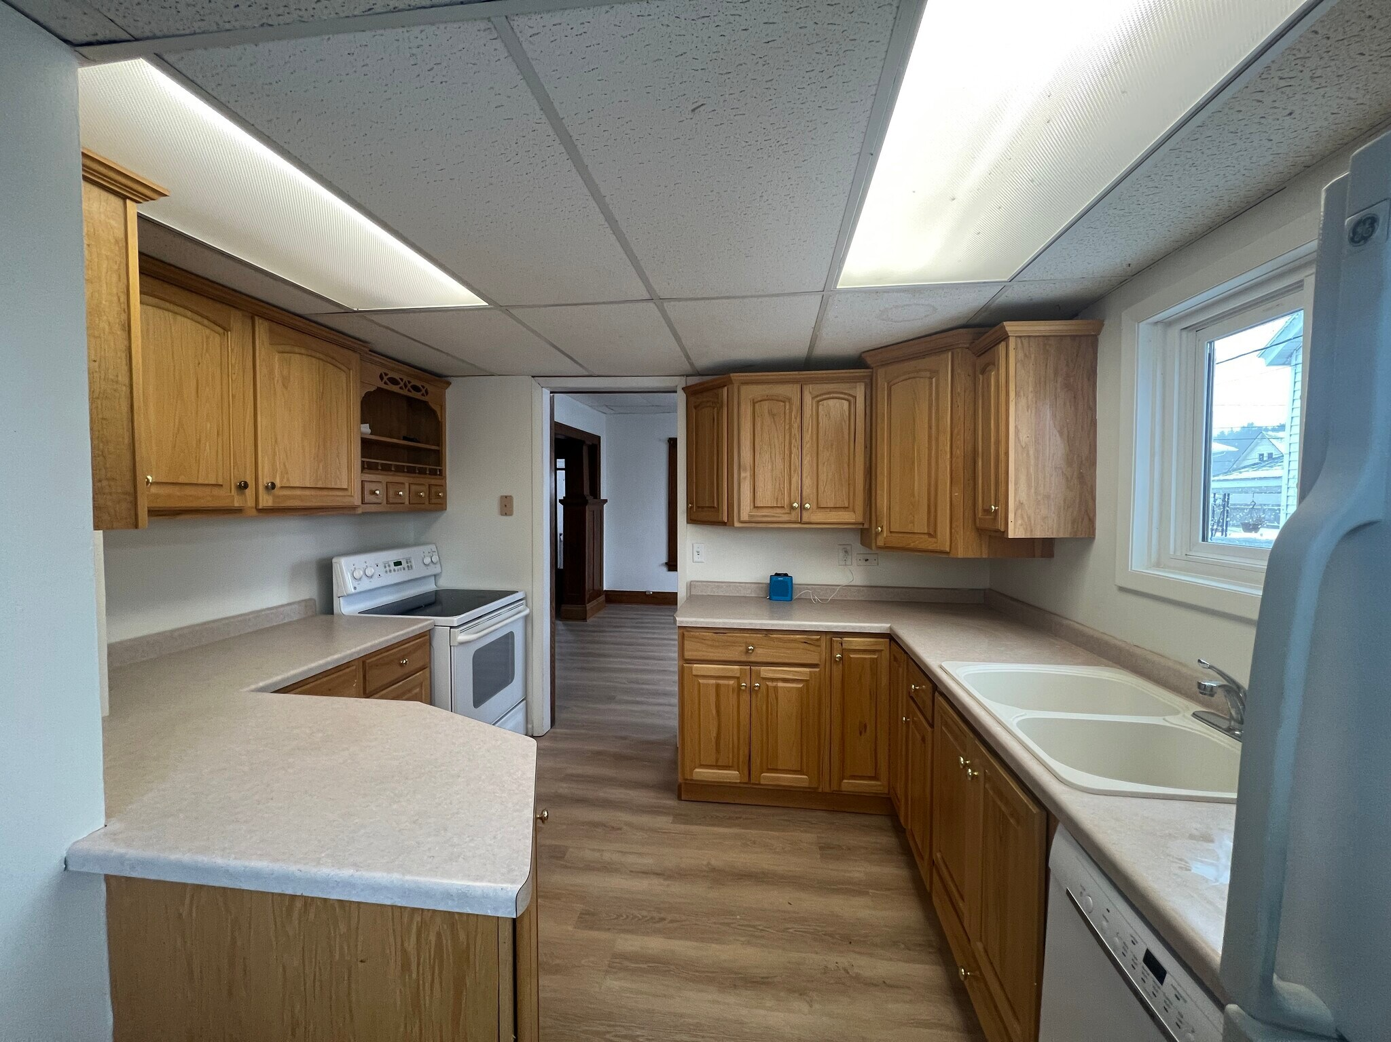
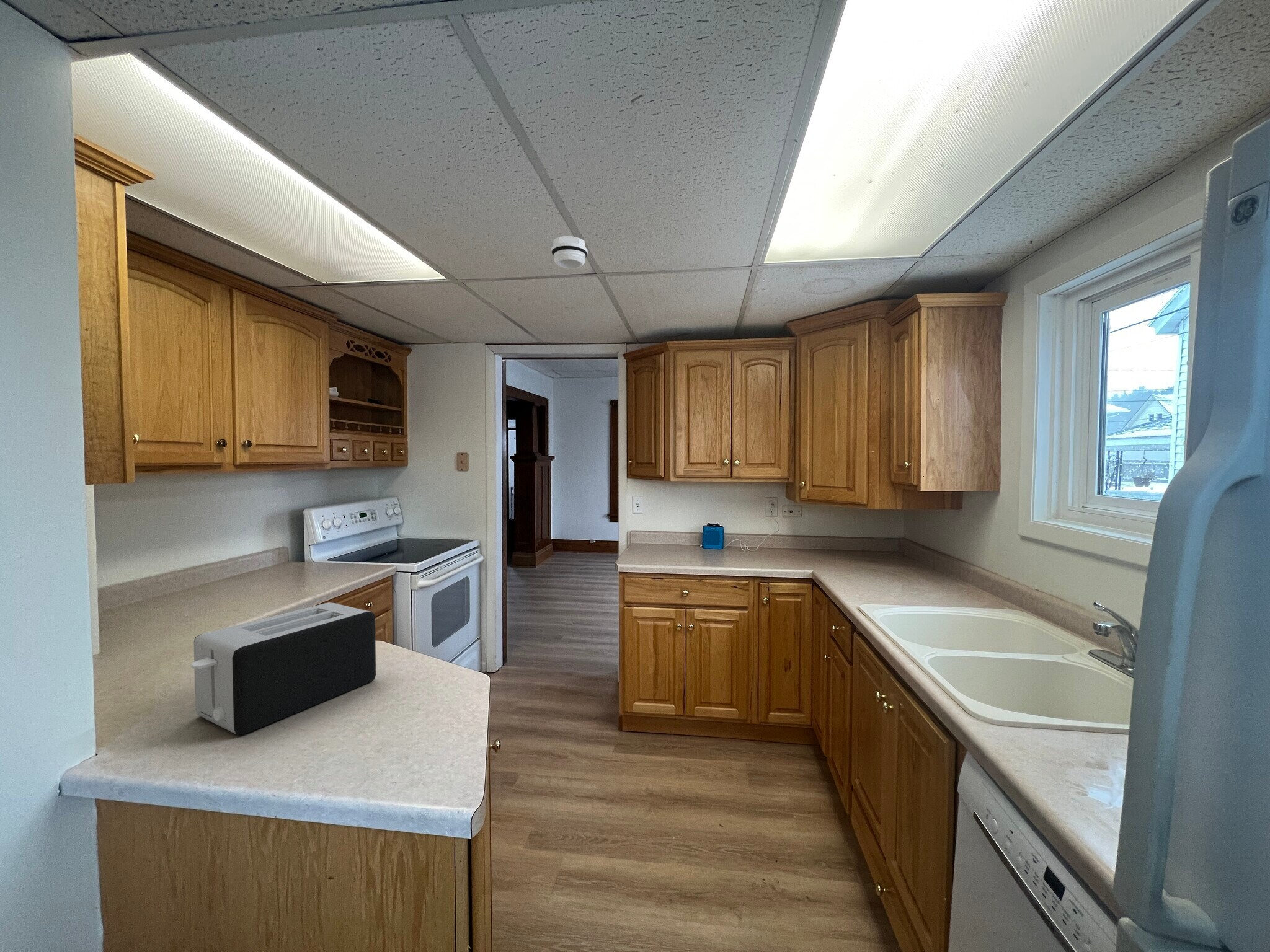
+ toaster (291, 659)
+ smoke detector (569, 253)
